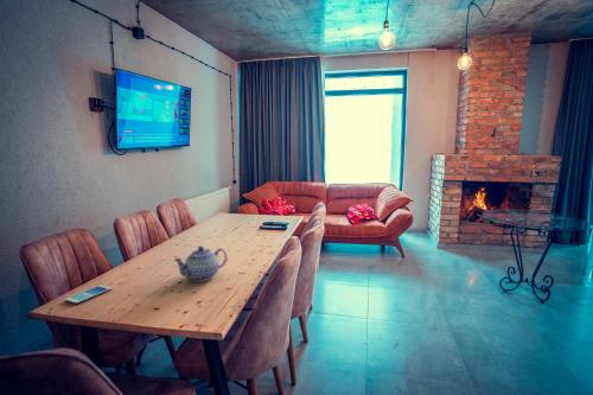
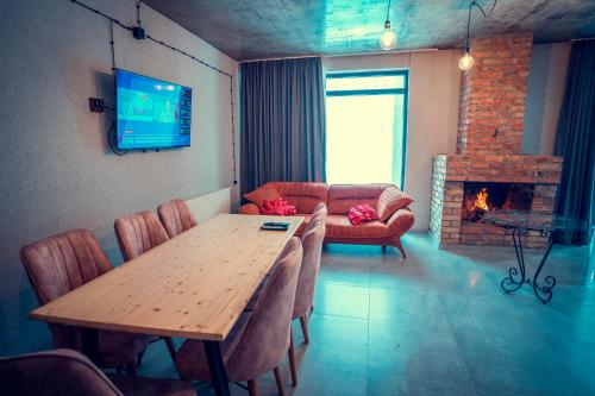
- teapot (202, 261)
- smartphone (89, 293)
